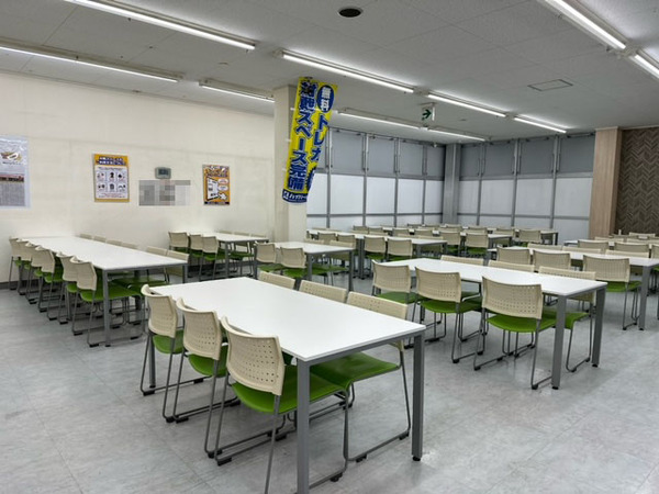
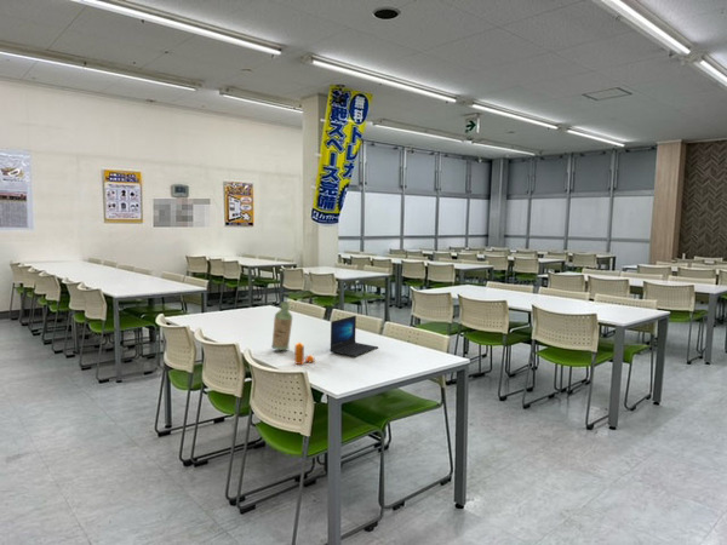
+ bottle (281, 321)
+ pepper shaker (303, 351)
+ laptop (354, 334)
